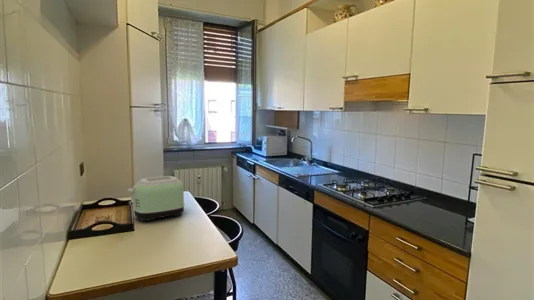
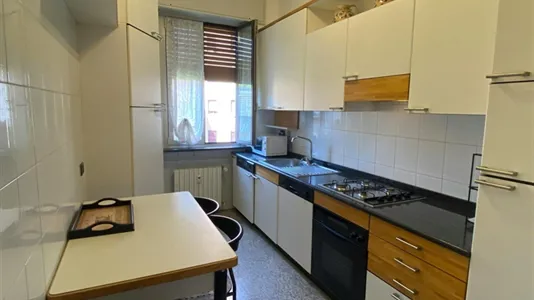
- toaster (157, 197)
